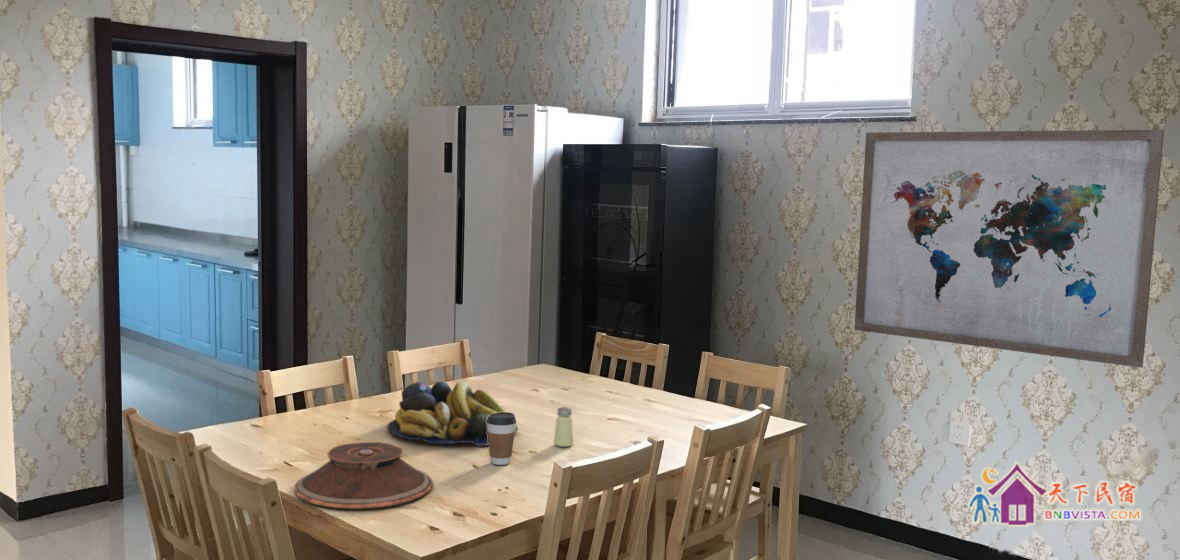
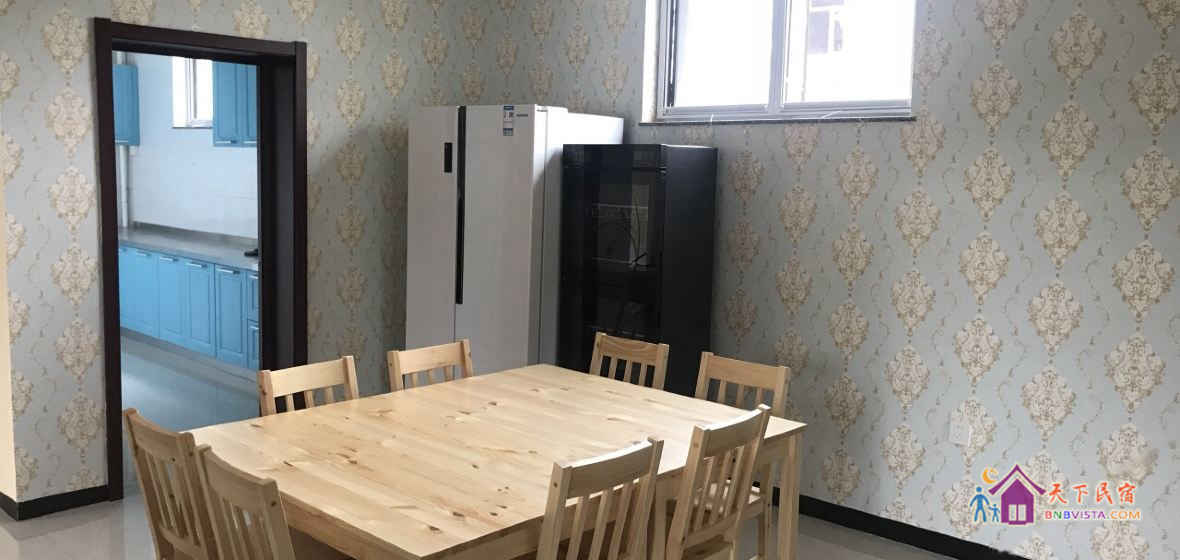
- fruit bowl (452, 406)
- coffee cup (501, 438)
- saltshaker (564, 426)
- wall art (993, 240)
- plate (364, 469)
